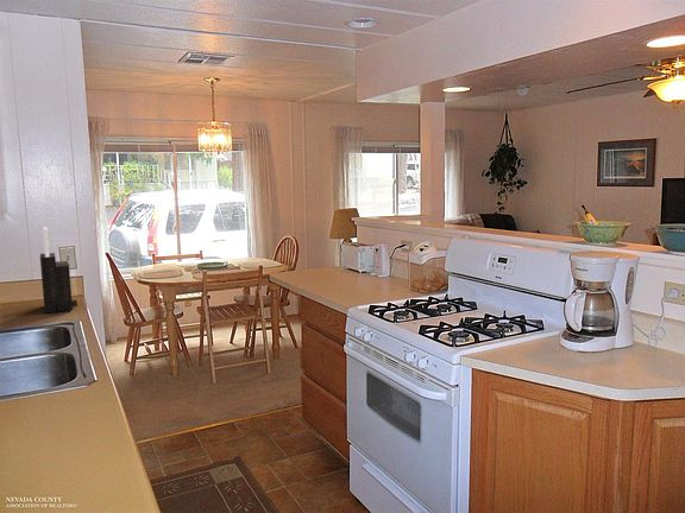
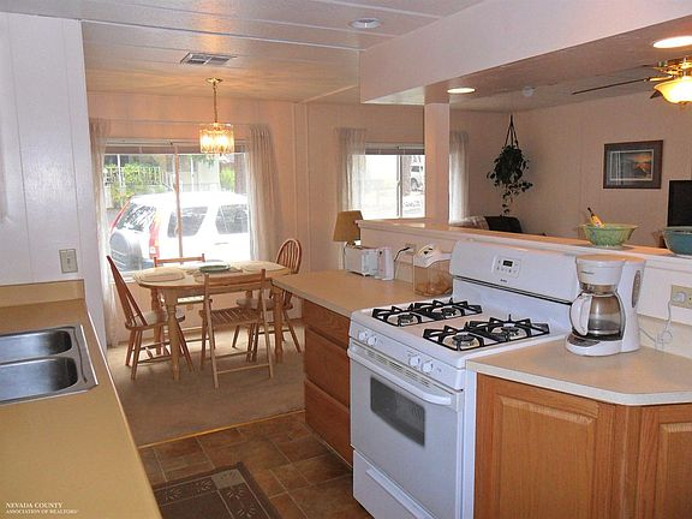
- knife block (57, 267)
